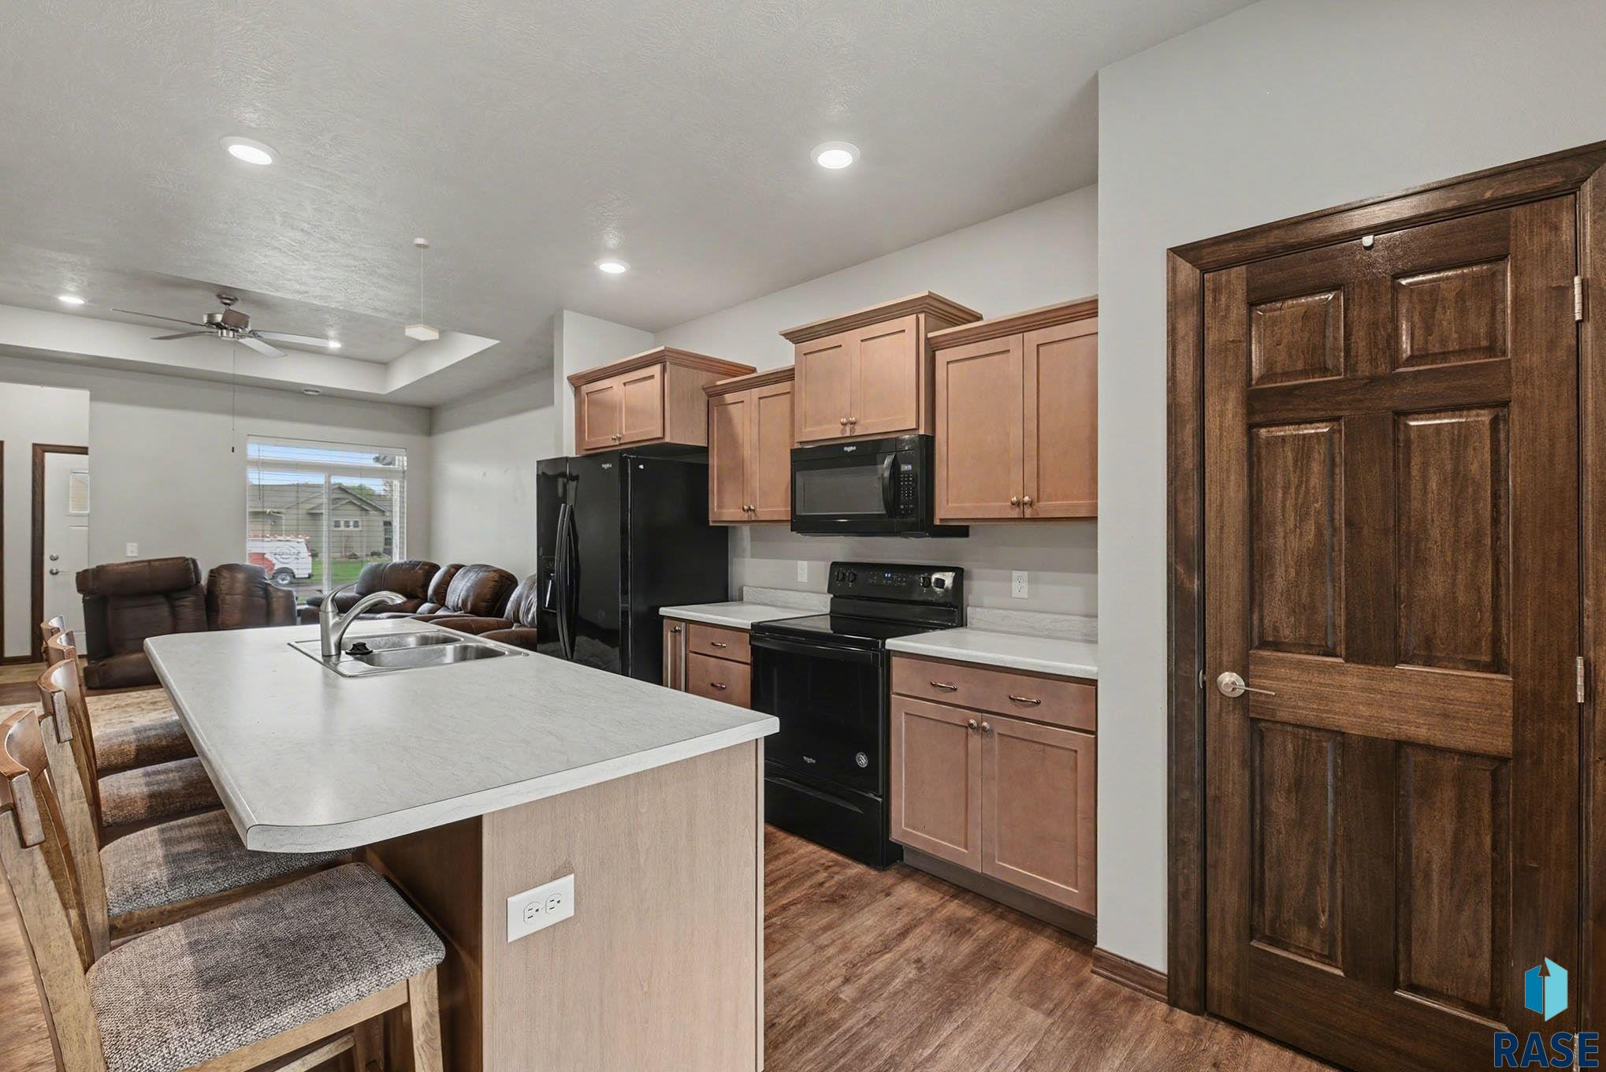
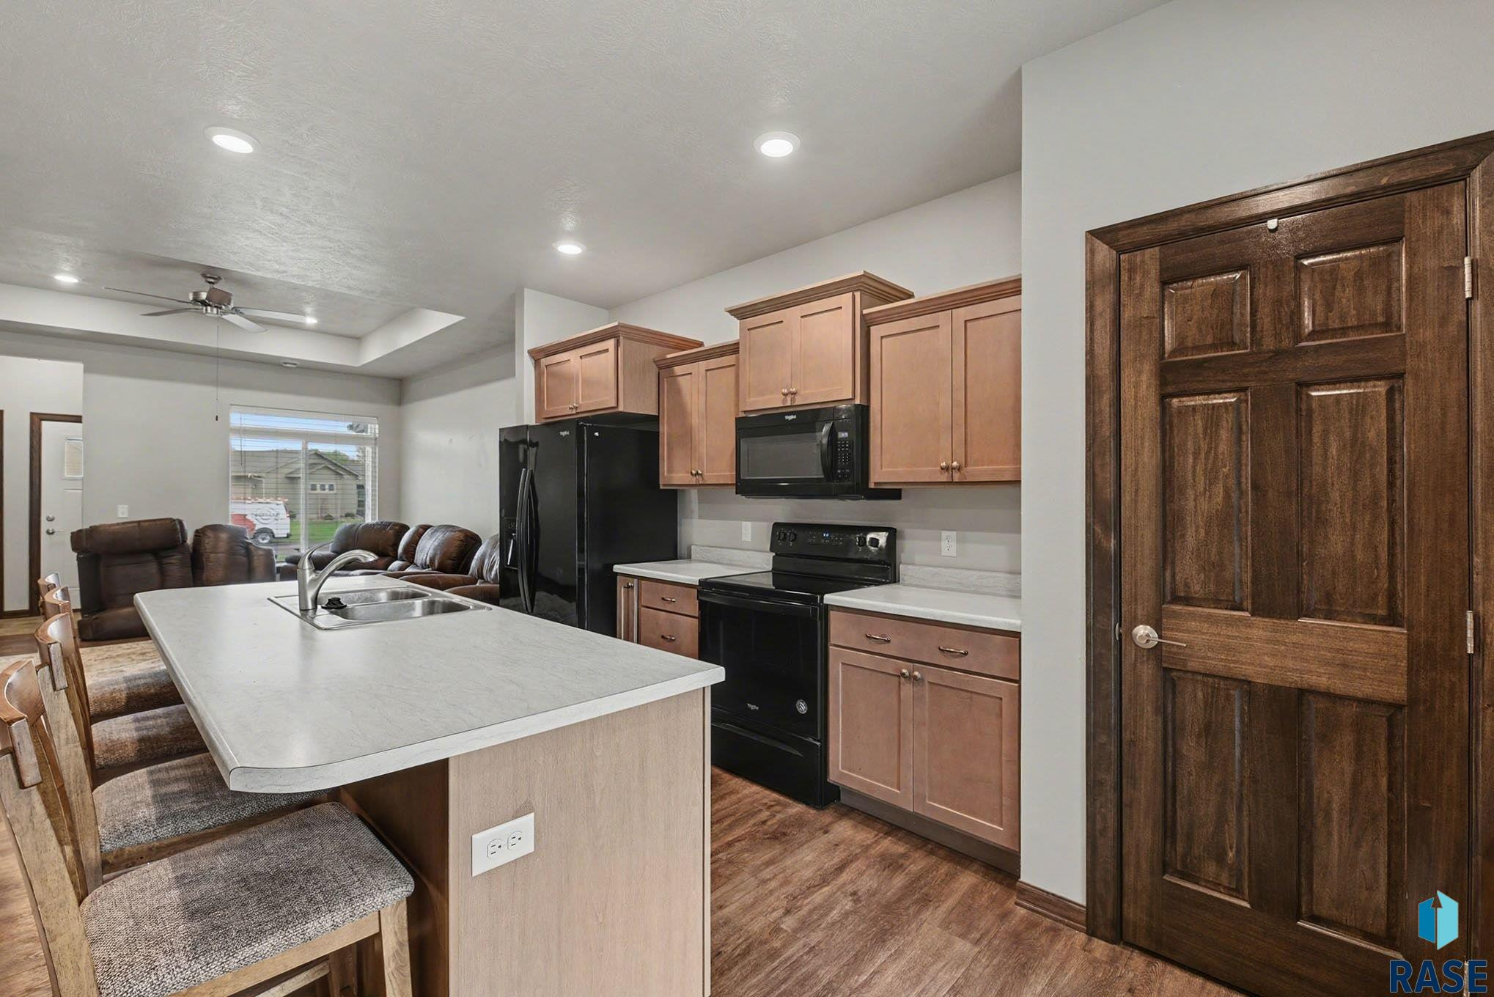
- pendant lamp (422, 288)
